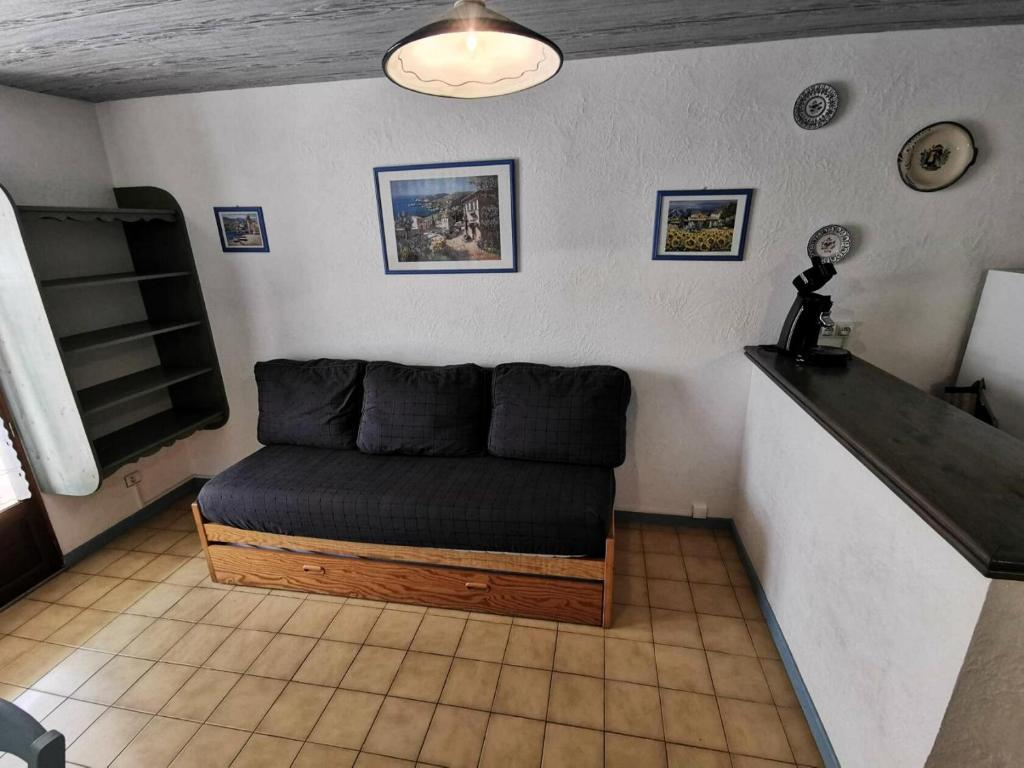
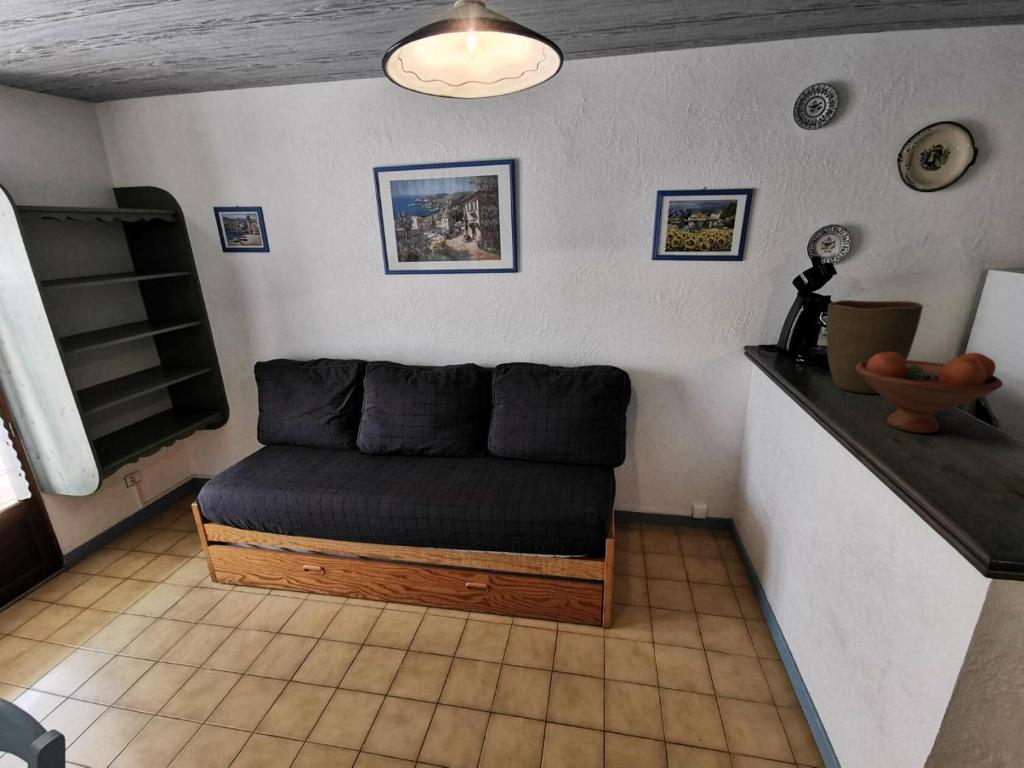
+ vase (865, 346)
+ fruit bowl (920, 389)
